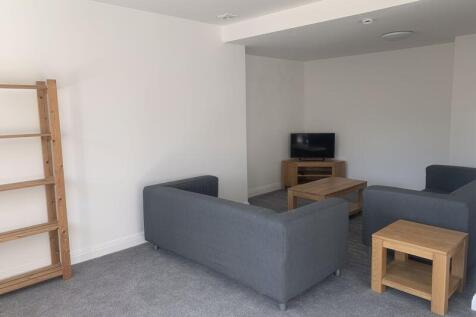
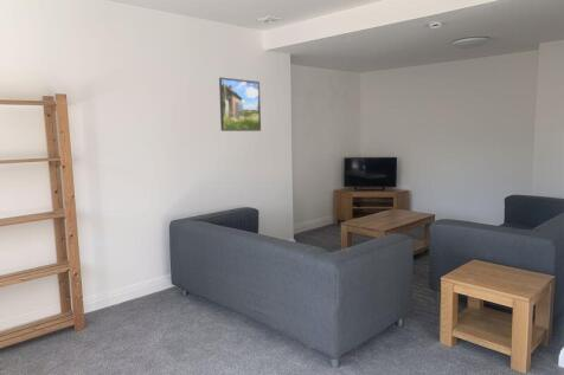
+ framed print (241, 105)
